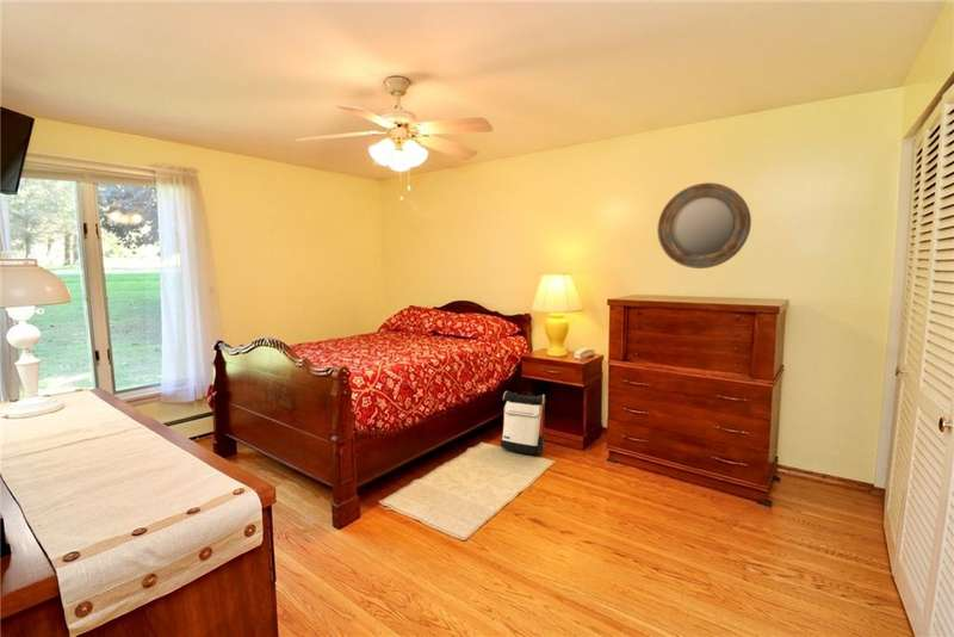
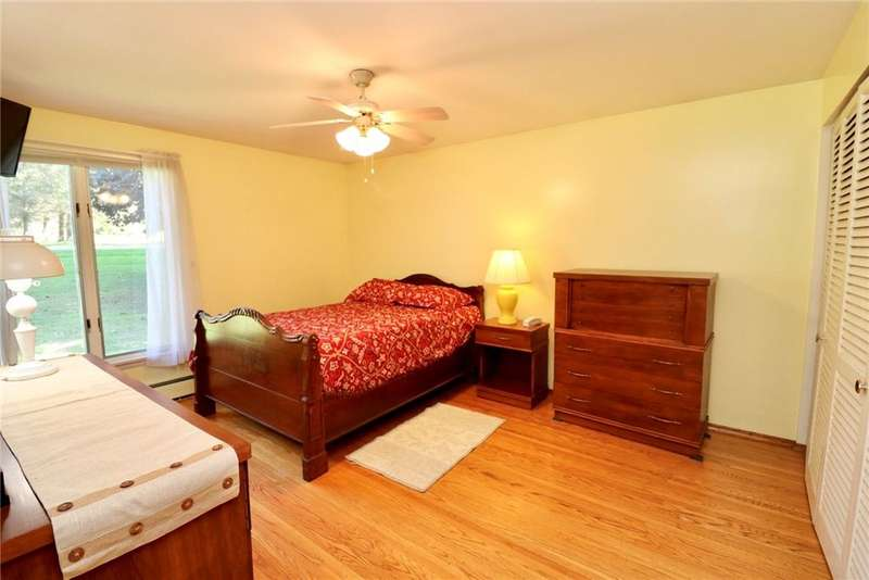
- home mirror (701, 225)
- backpack (522, 421)
